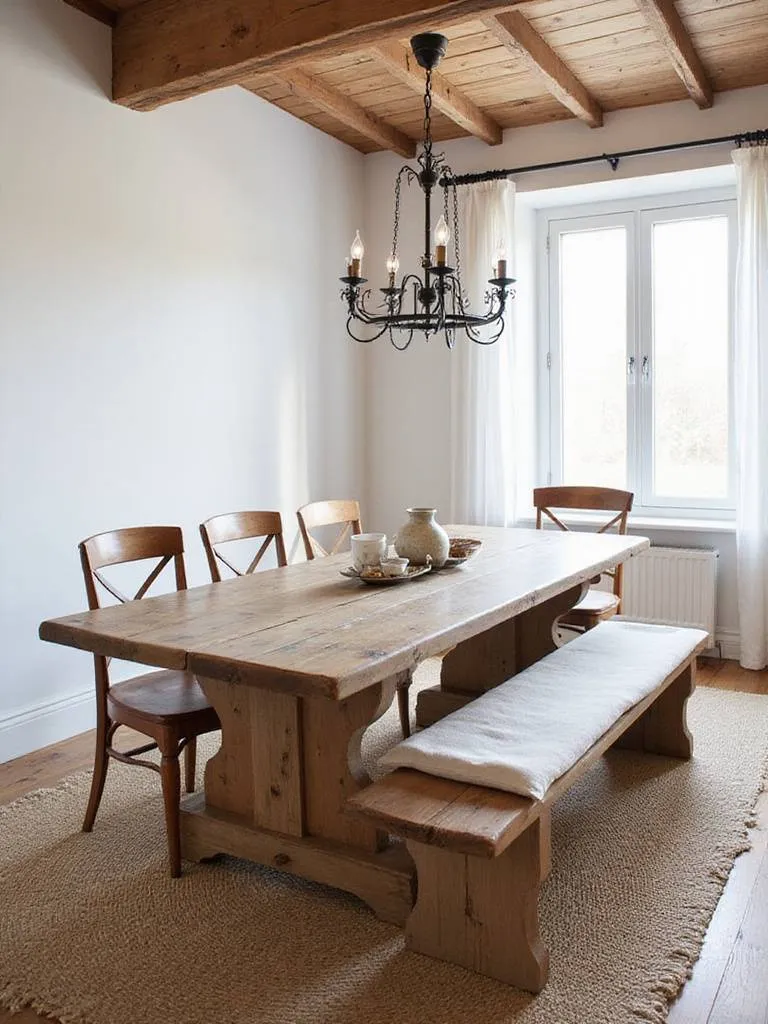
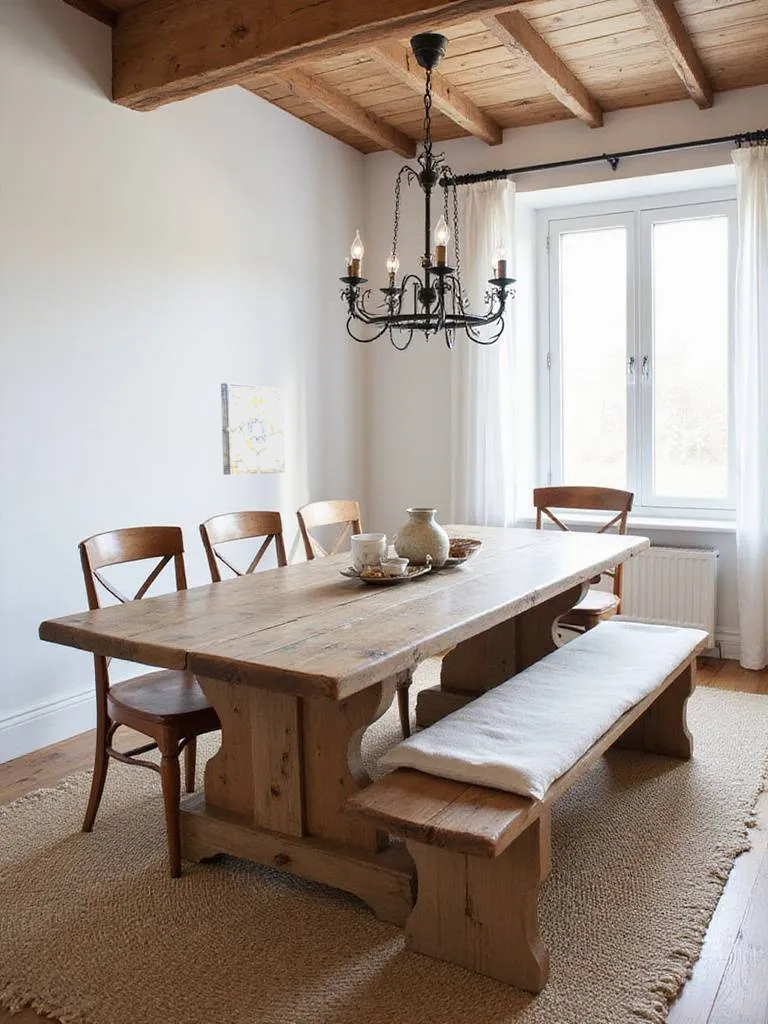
+ wall art (254, 429)
